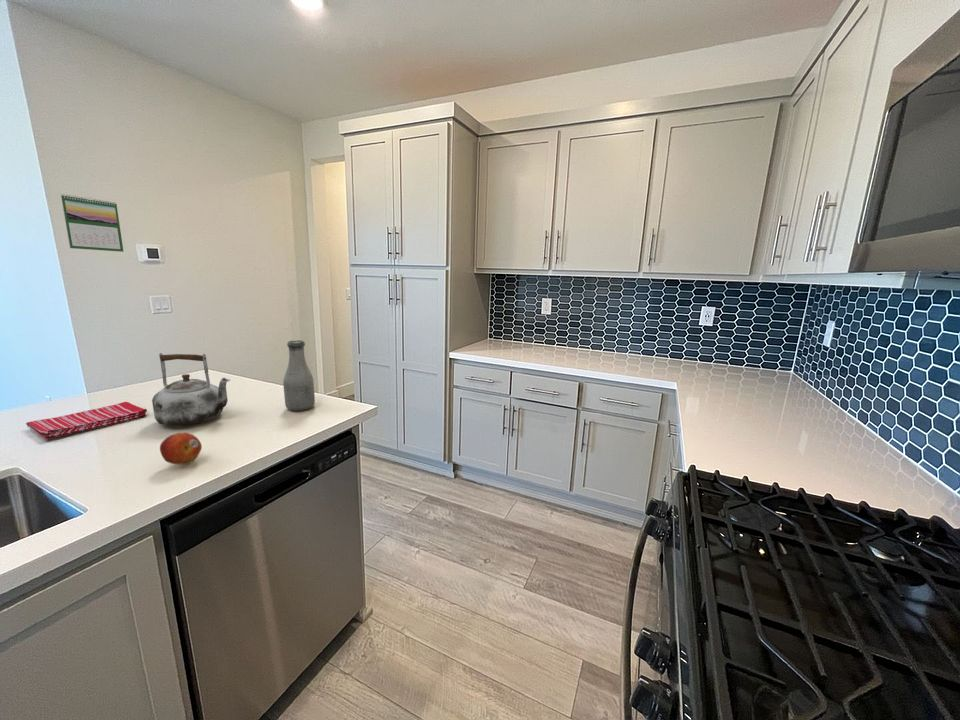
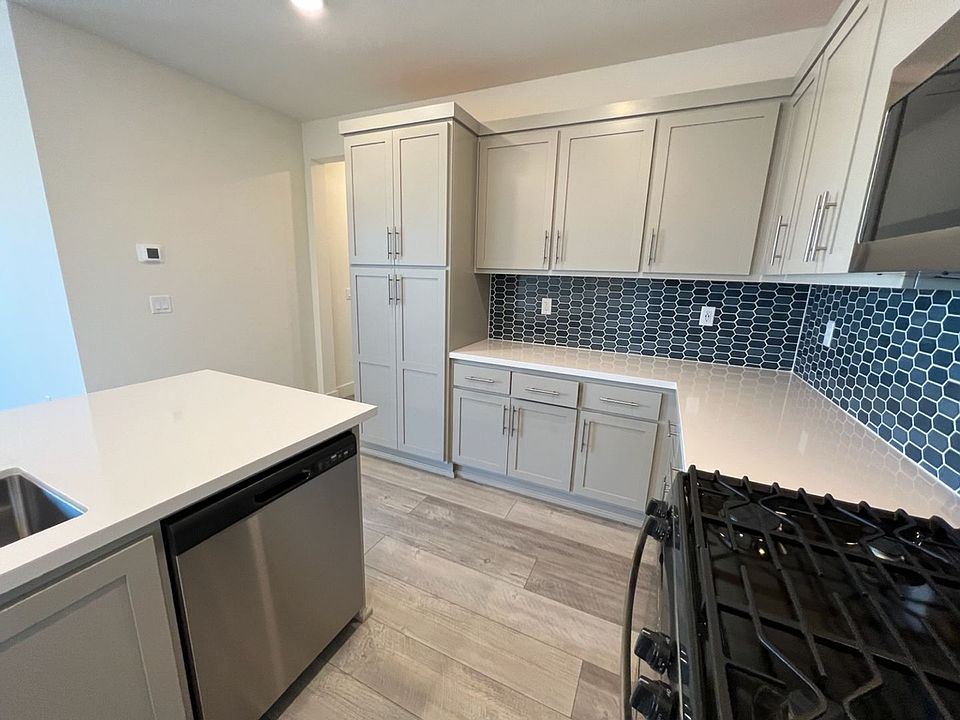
- fruit (182, 449)
- bottle (298, 375)
- kettle (194, 387)
- dish towel (90, 417)
- calendar (93, 224)
